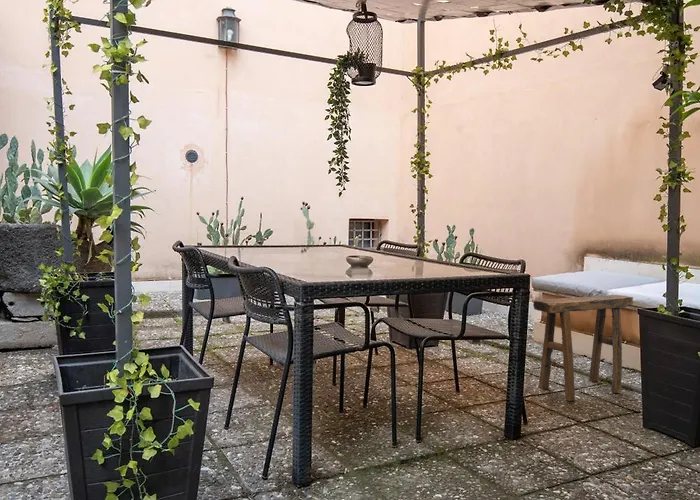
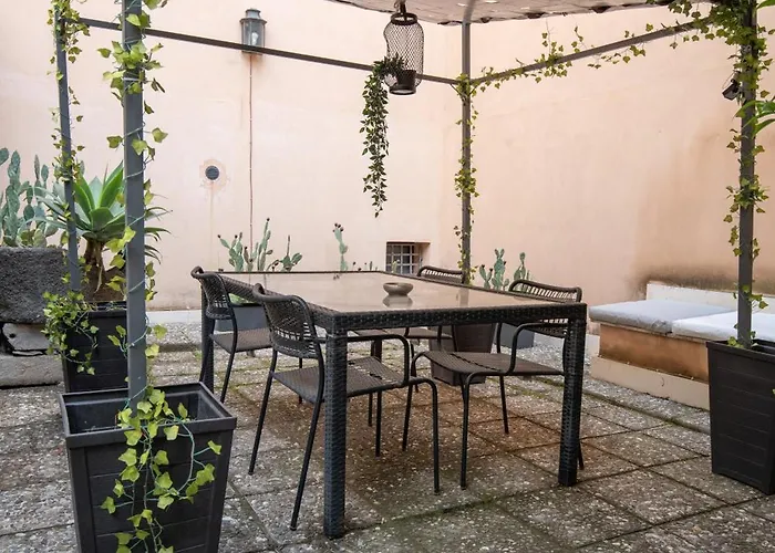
- stool (571, 343)
